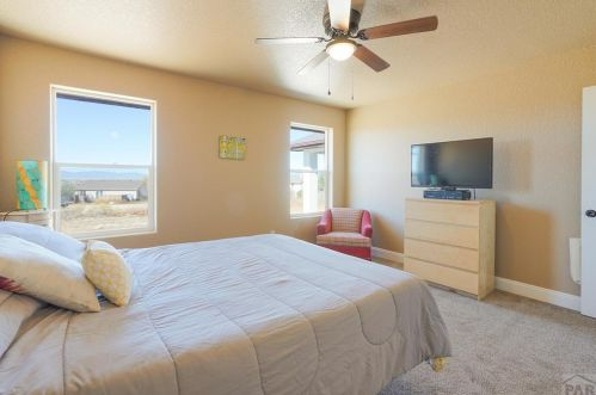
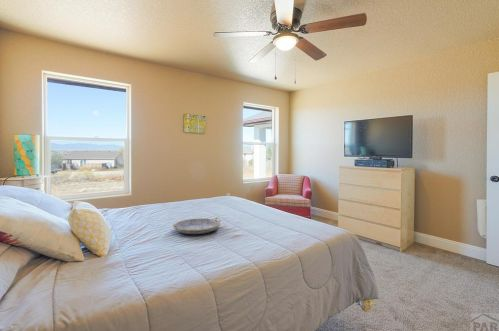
+ serving tray (197, 224)
